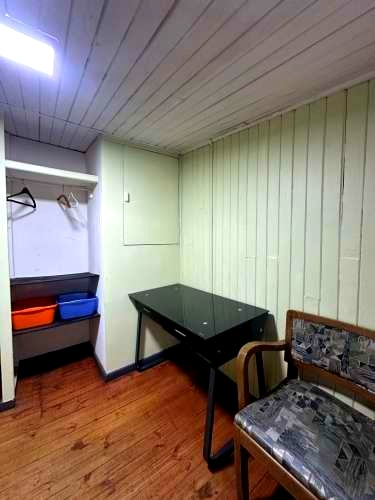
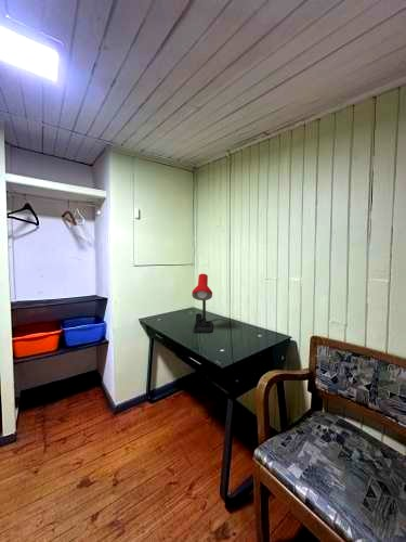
+ desk lamp (202, 301)
